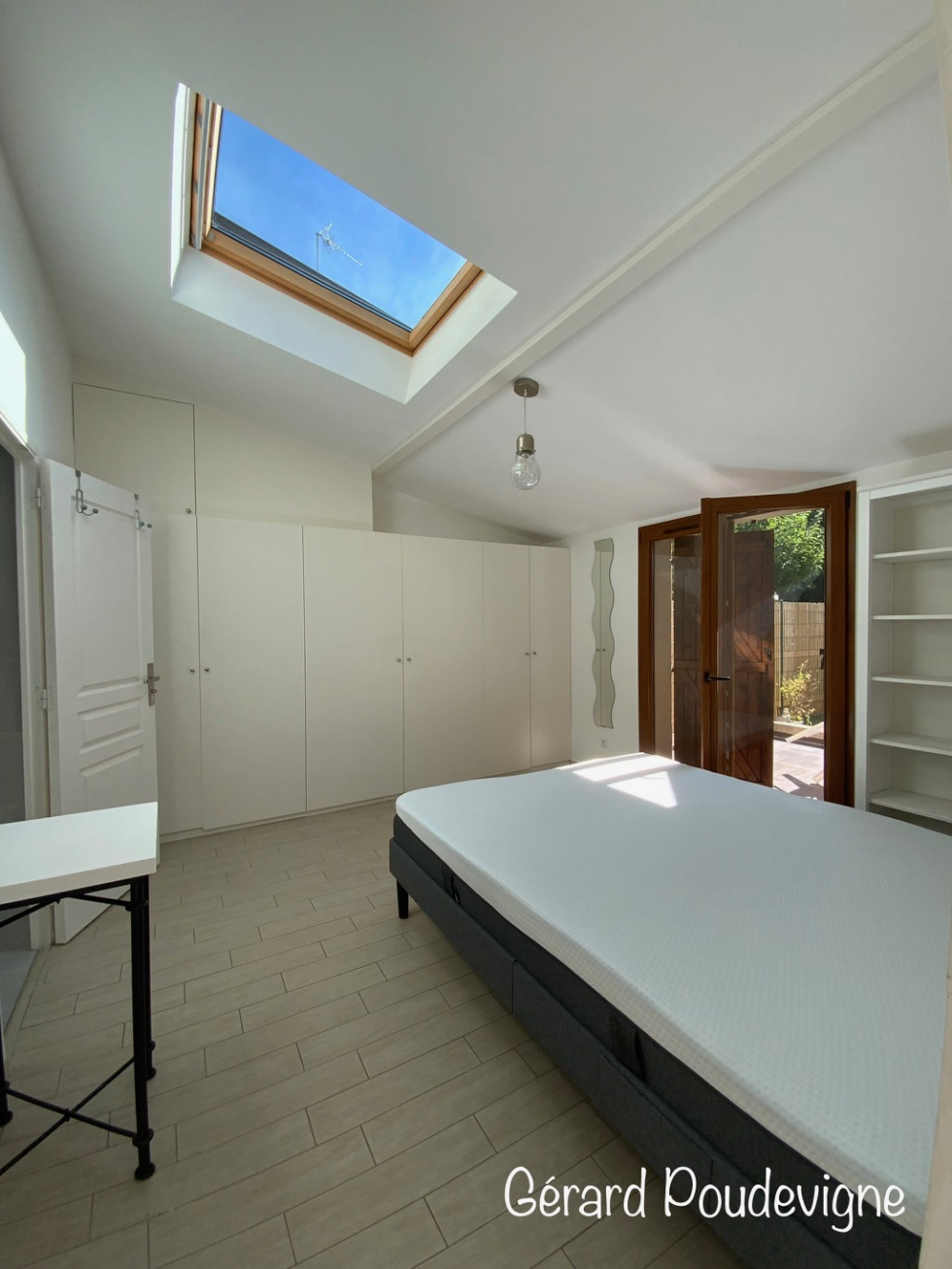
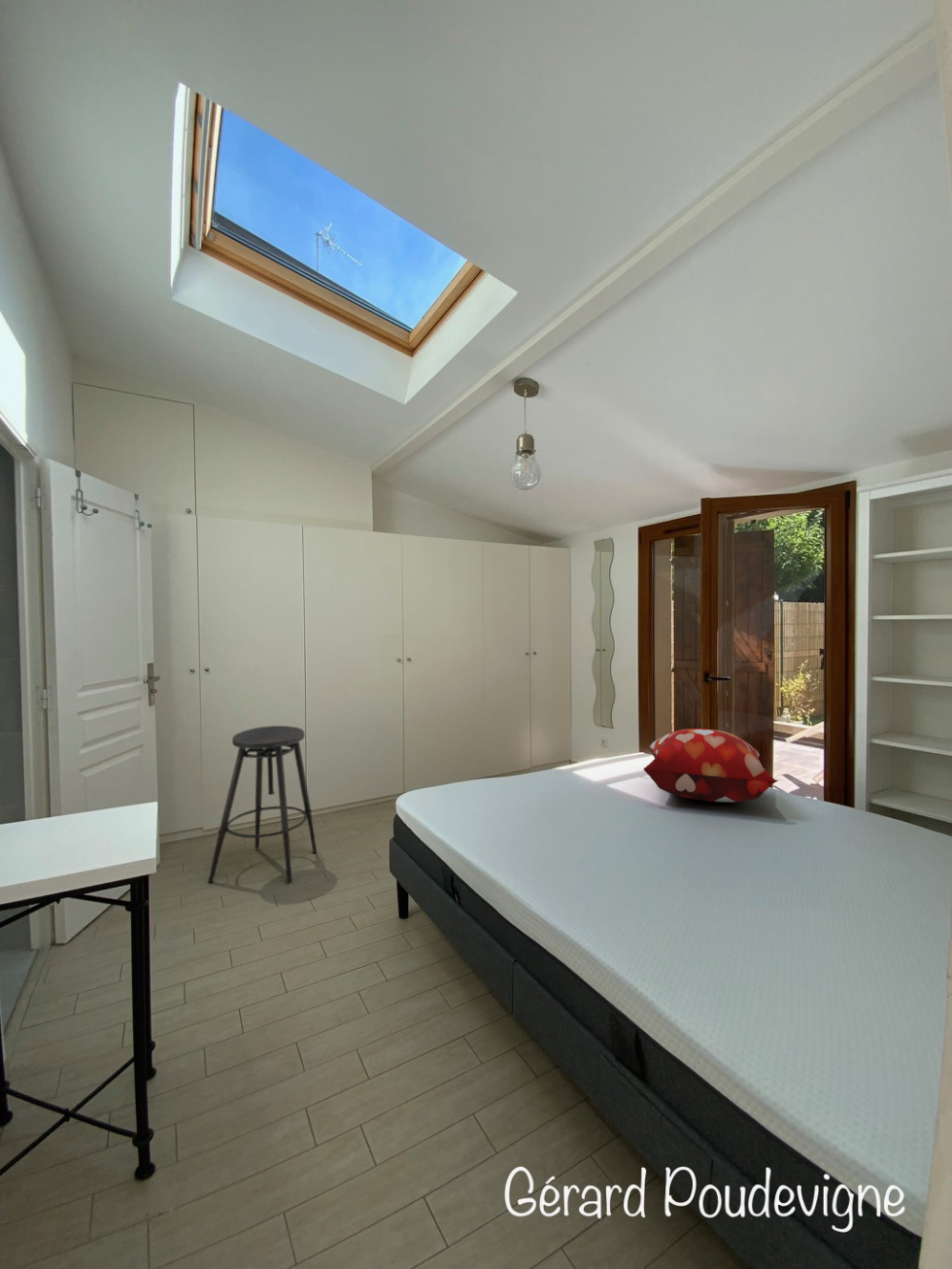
+ stool (260, 799)
+ decorative pillow (705, 762)
